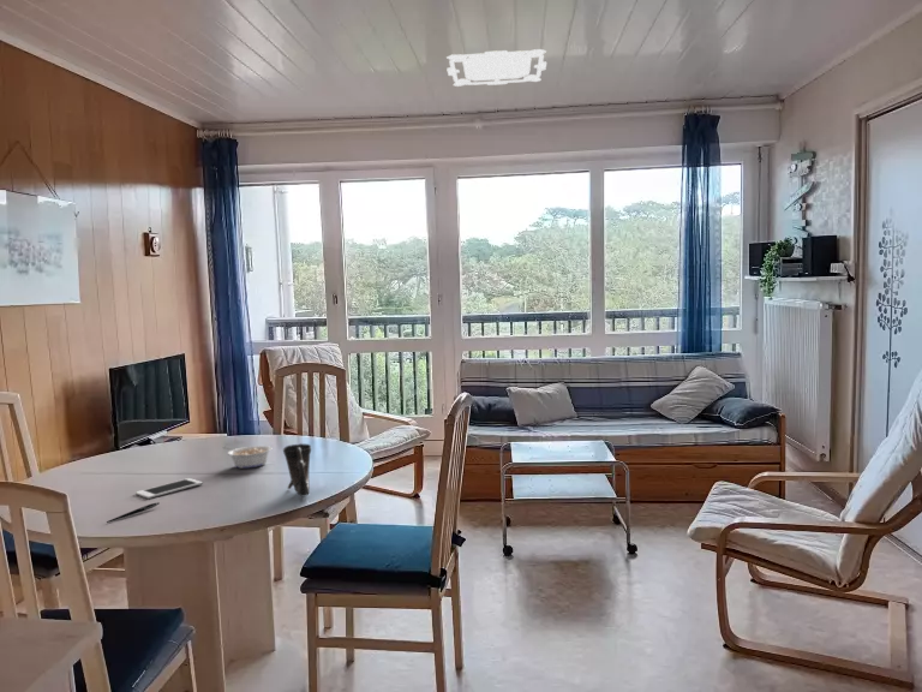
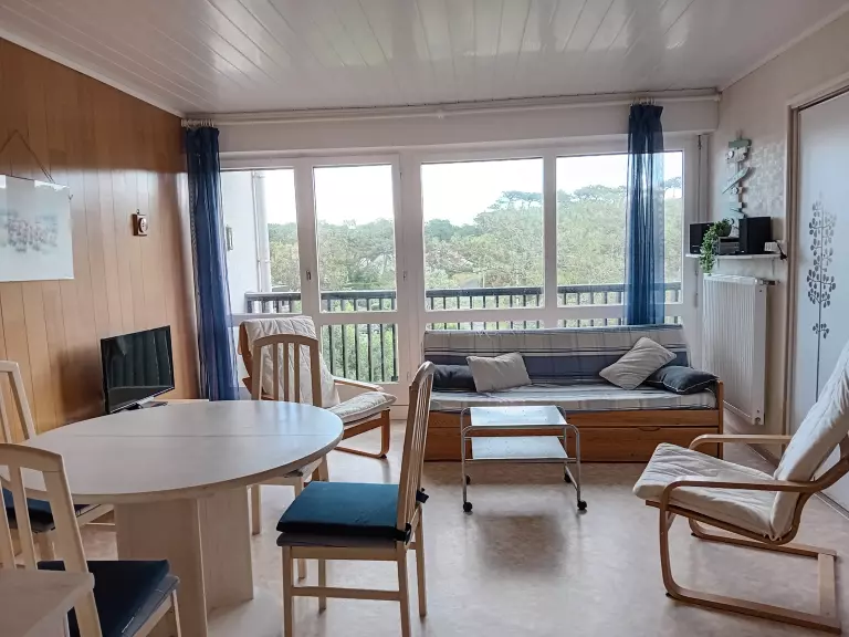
- ceiling light (496, 66)
- pen (133, 512)
- cell phone (169, 488)
- cup (300, 471)
- legume (247, 455)
